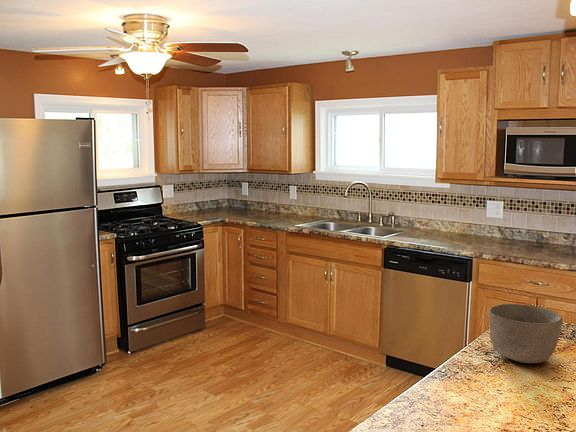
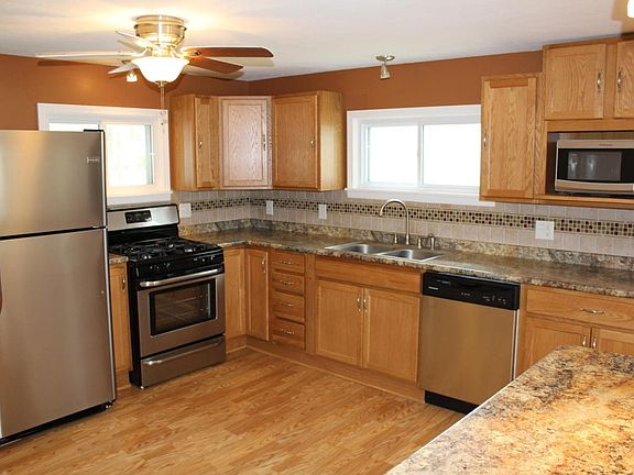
- bowl (523, 335)
